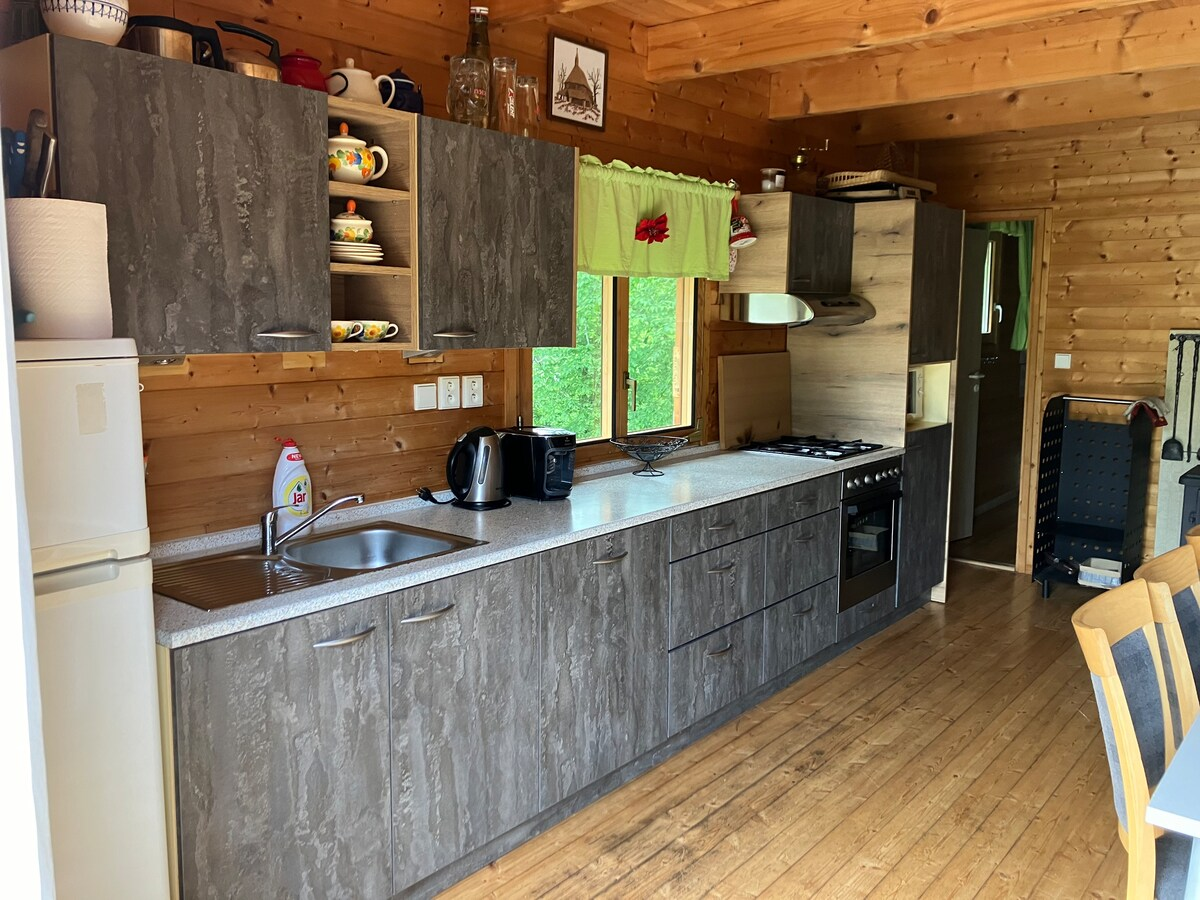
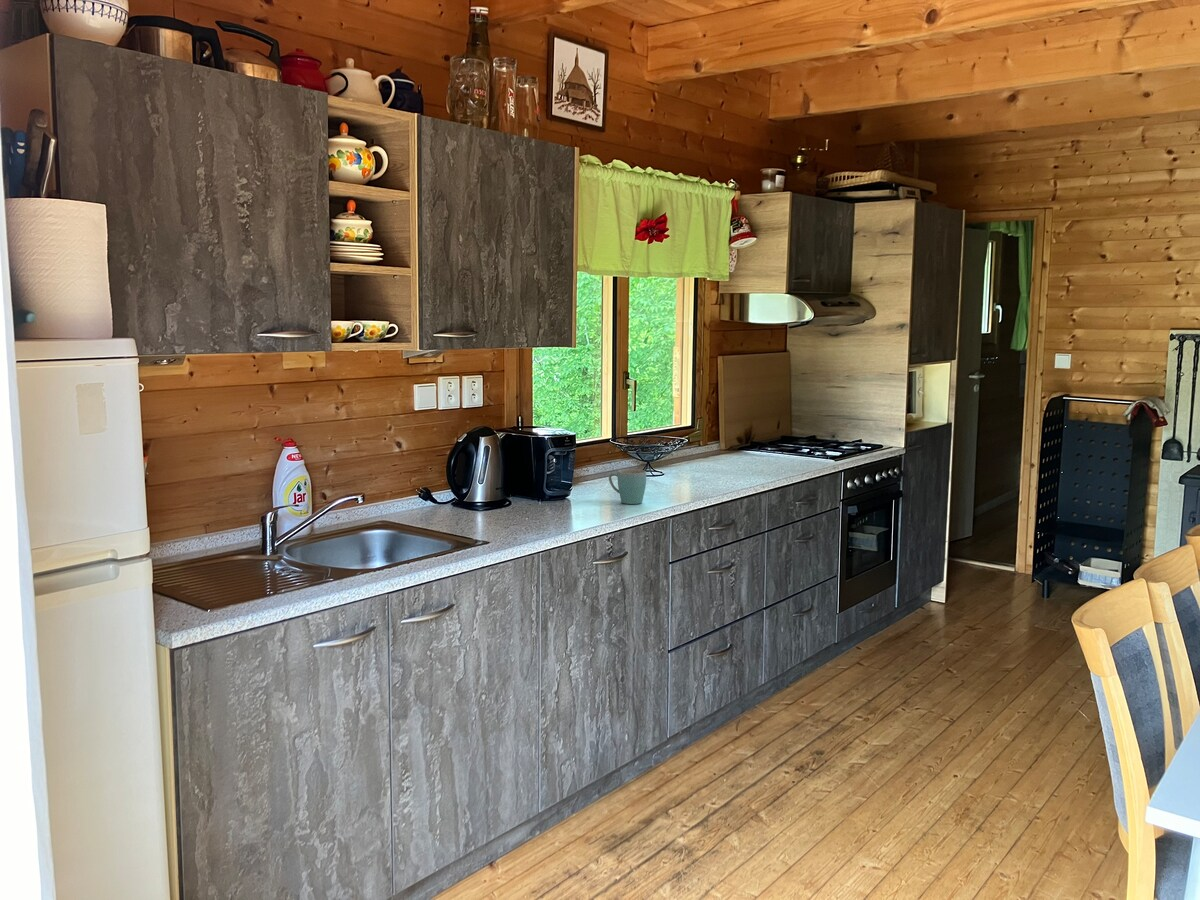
+ mug (626, 486)
